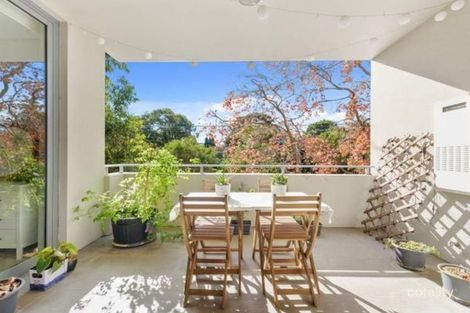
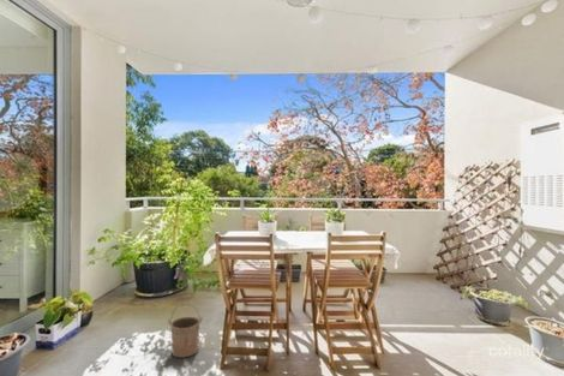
+ bucket (185, 327)
